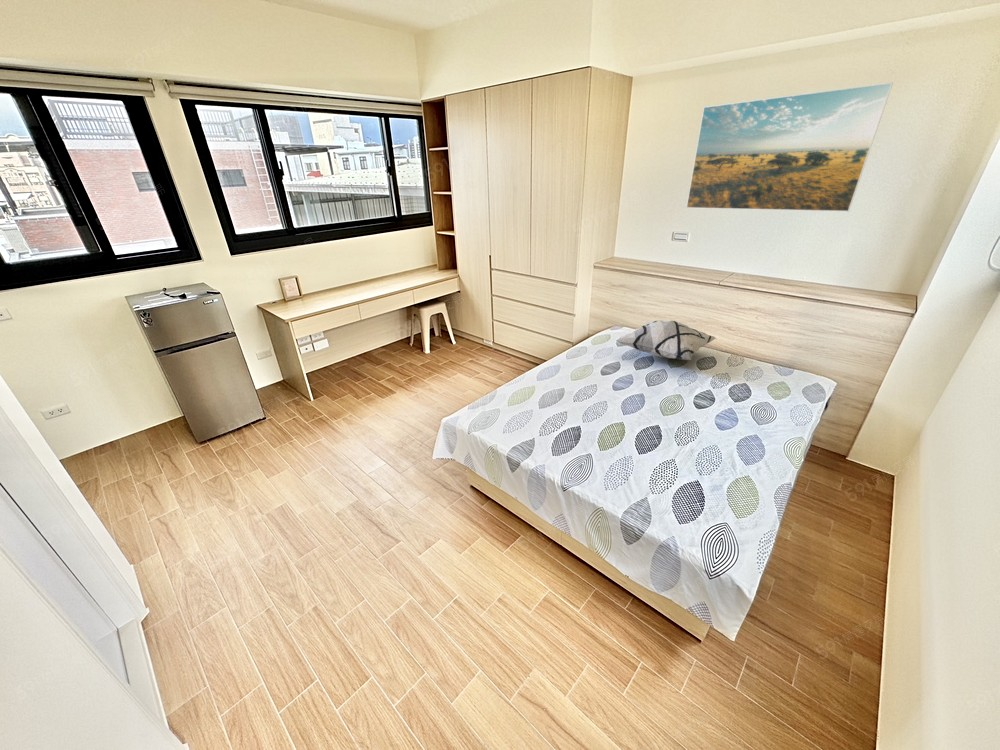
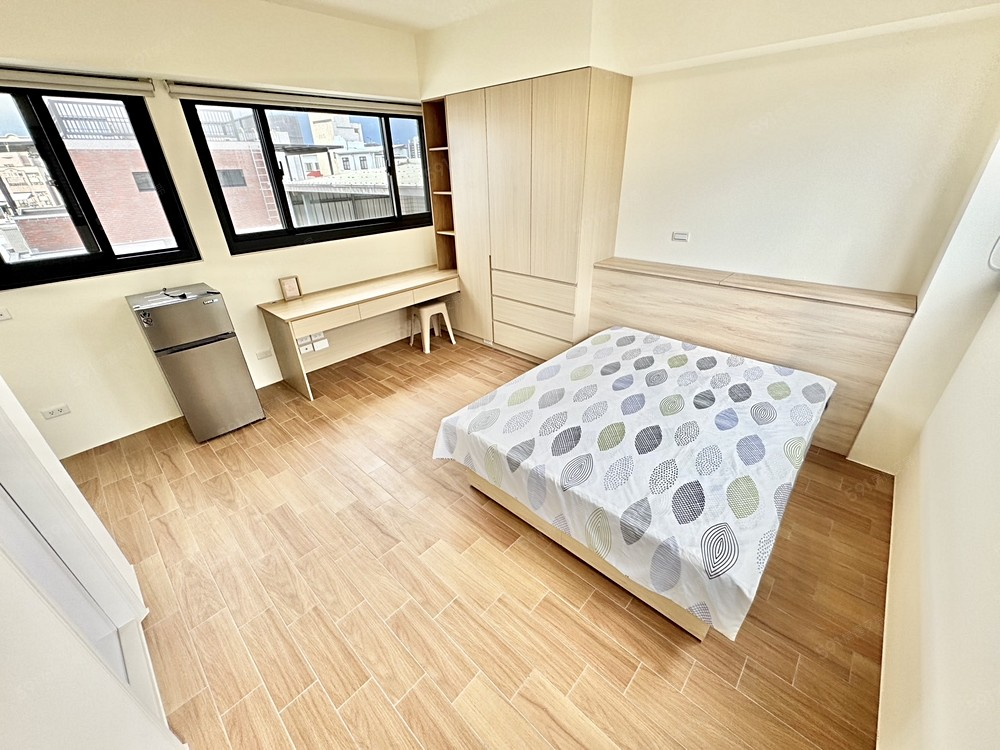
- decorative pillow (666, 339)
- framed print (772, 156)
